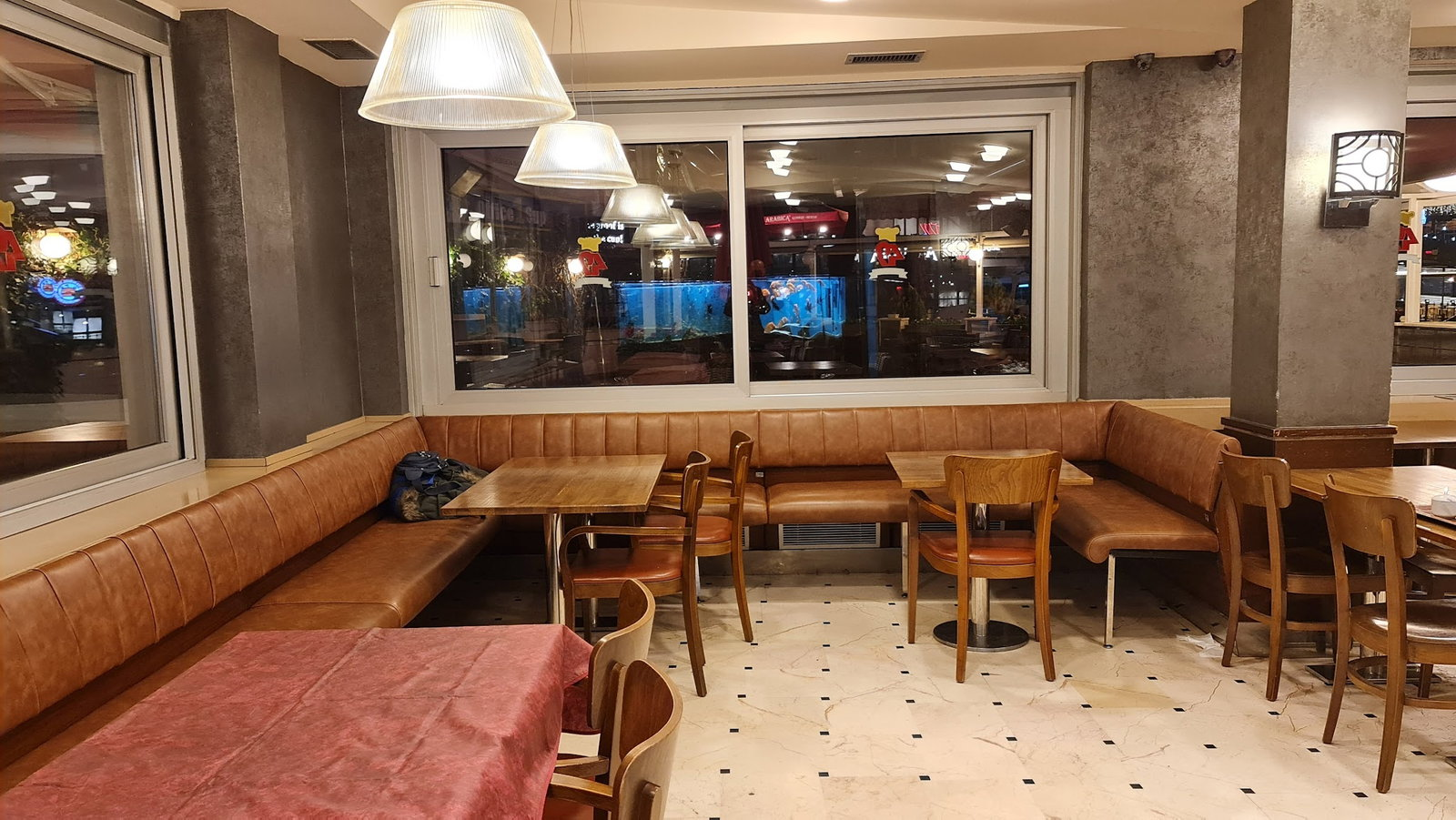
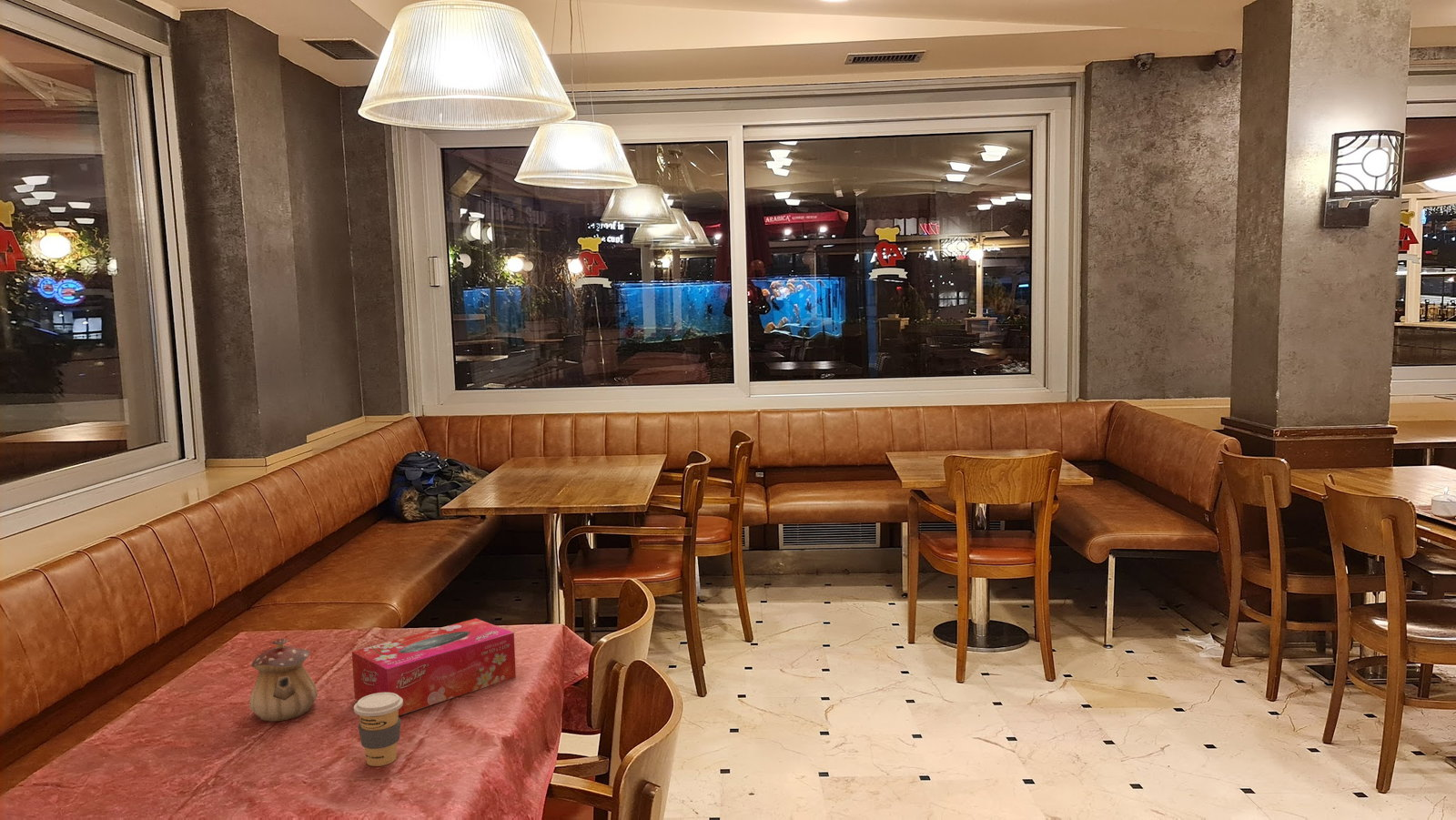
+ tissue box (436, 664)
+ coffee cup (379, 729)
+ teapot (281, 673)
